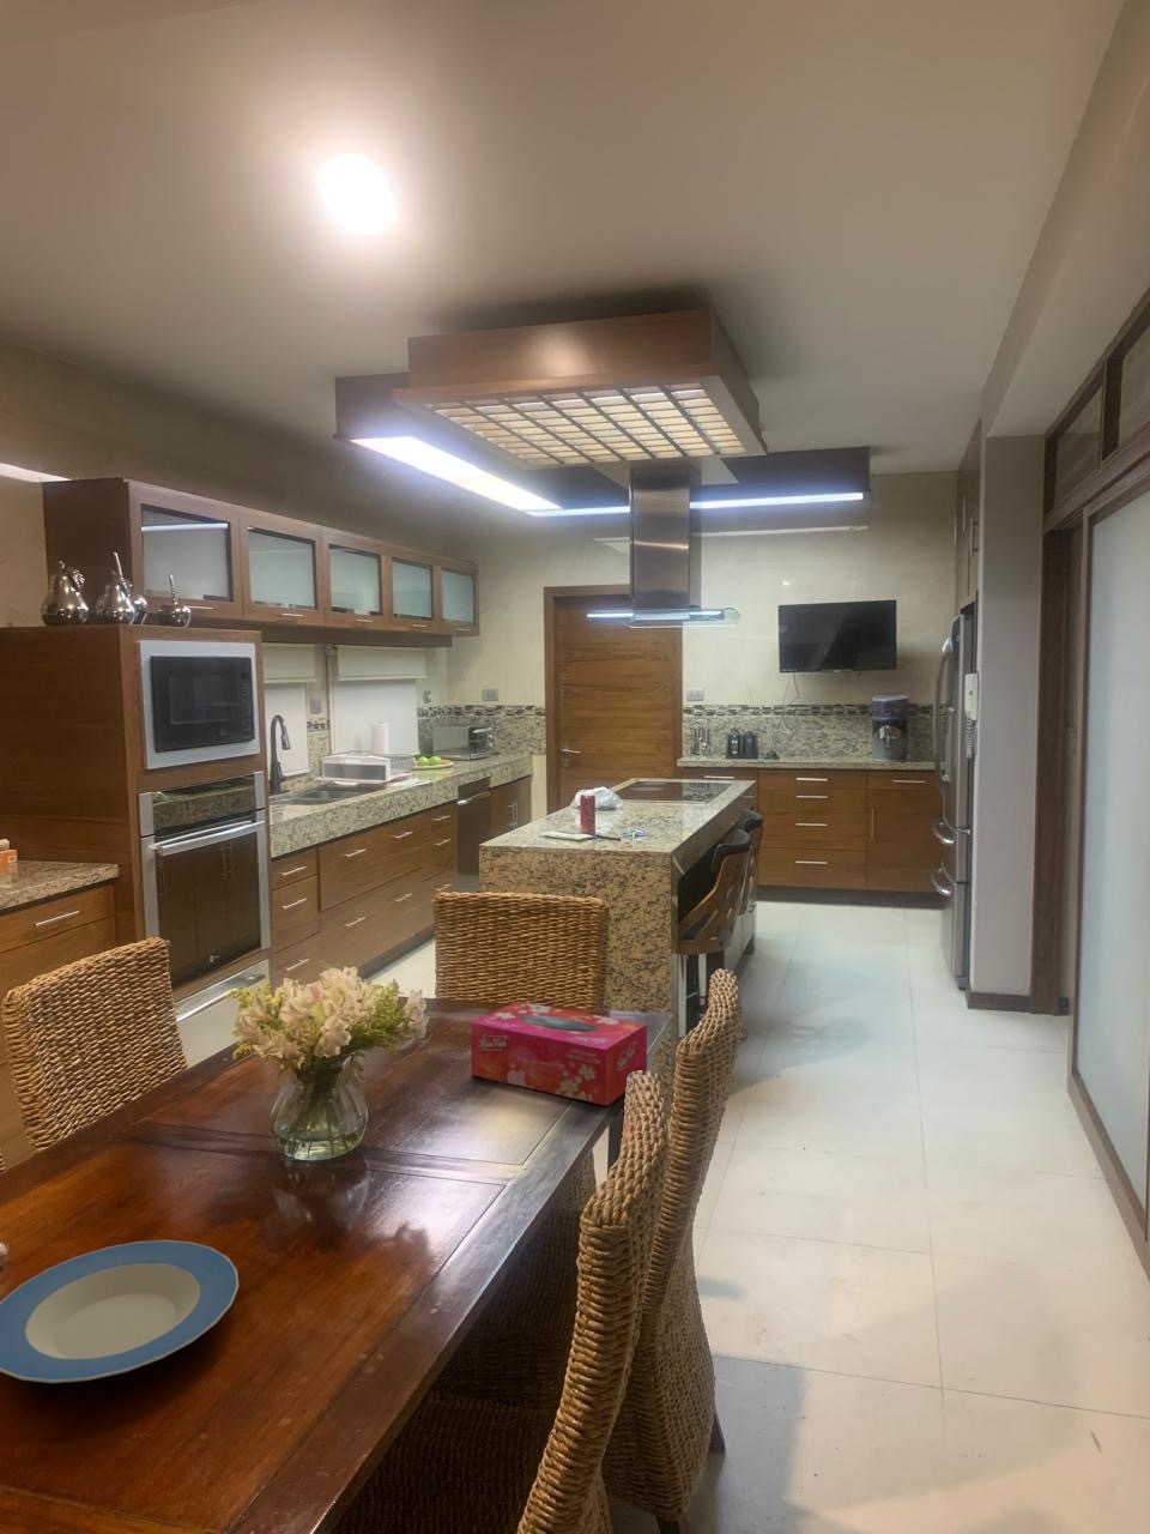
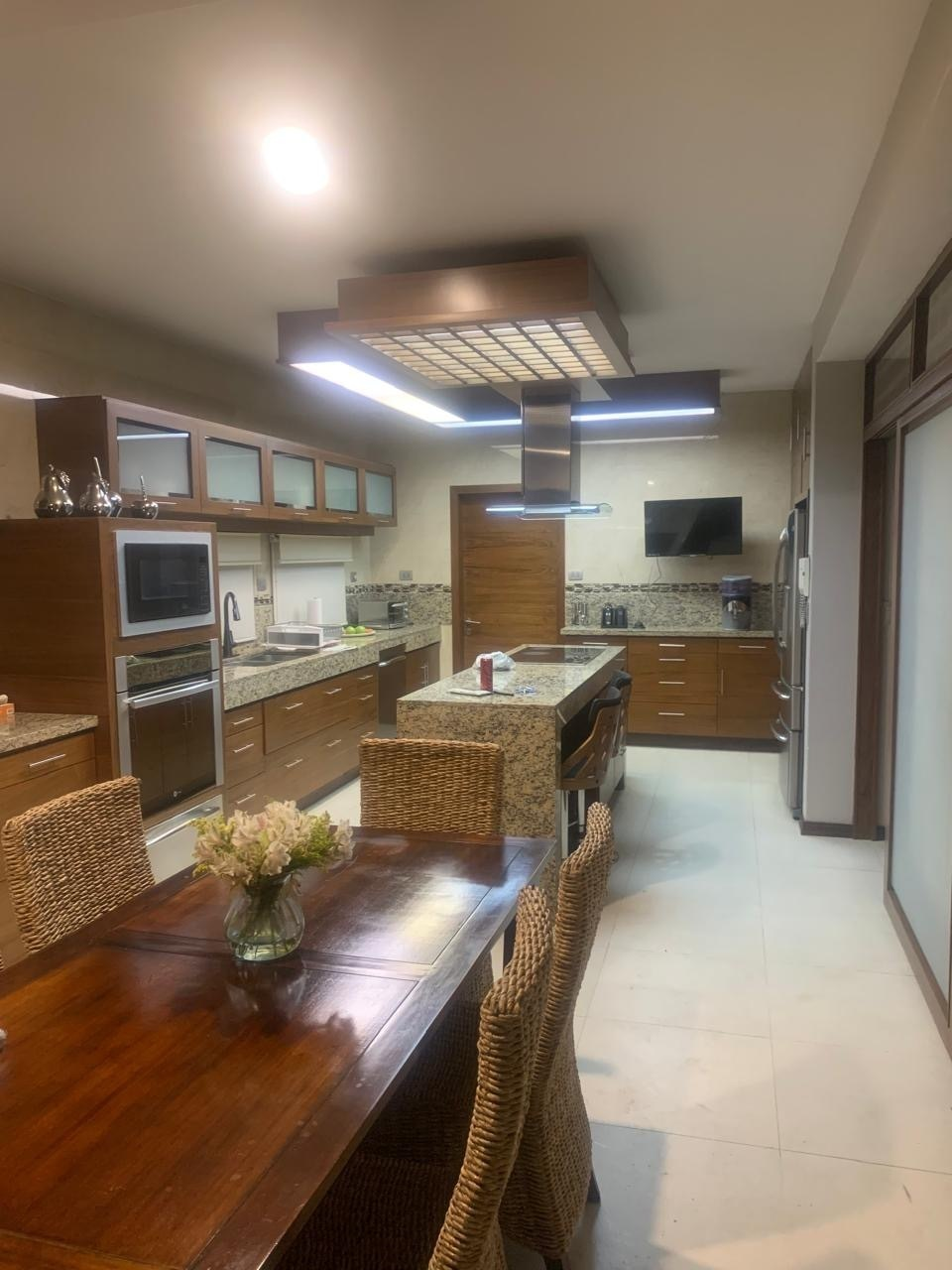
- tissue box (558, 1050)
- plate (115, 1315)
